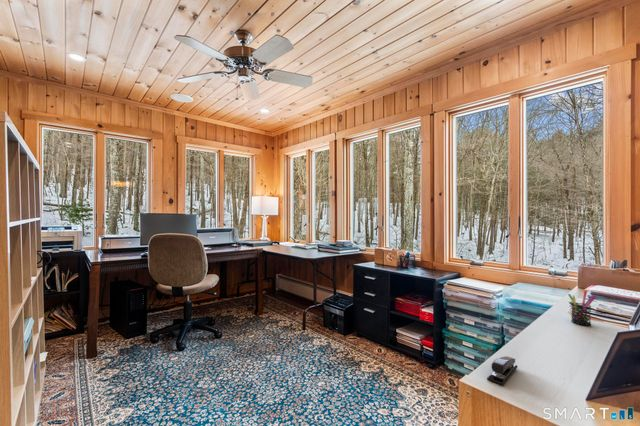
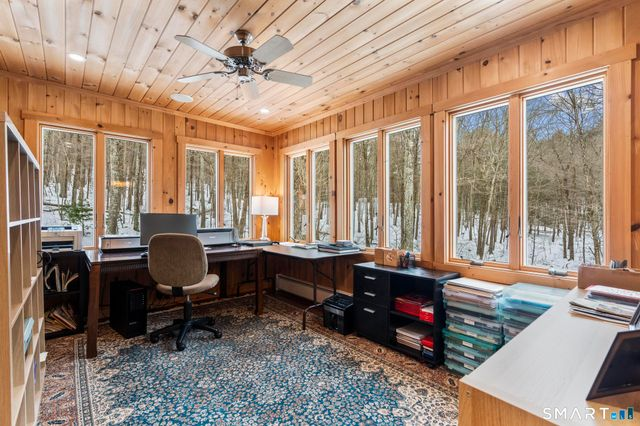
- stapler (503, 366)
- pen holder (579, 306)
